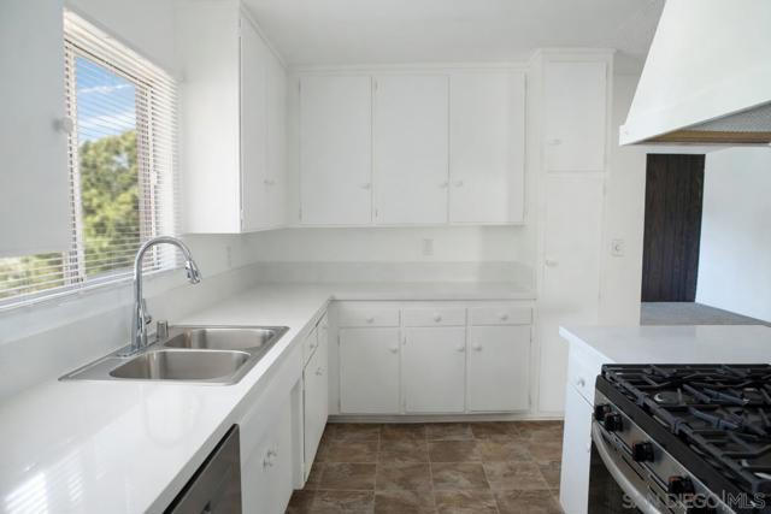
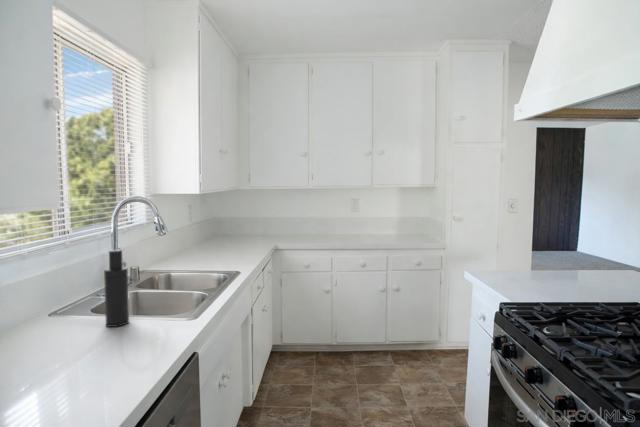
+ atomizer (116, 286)
